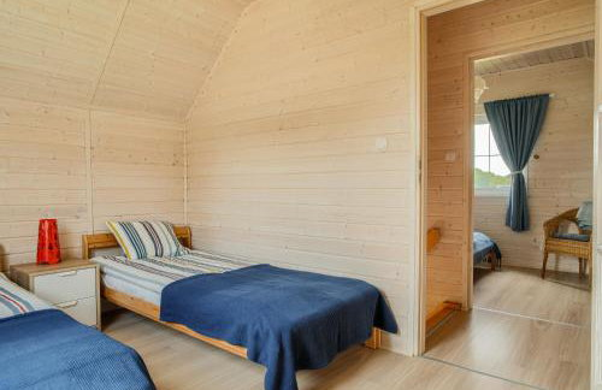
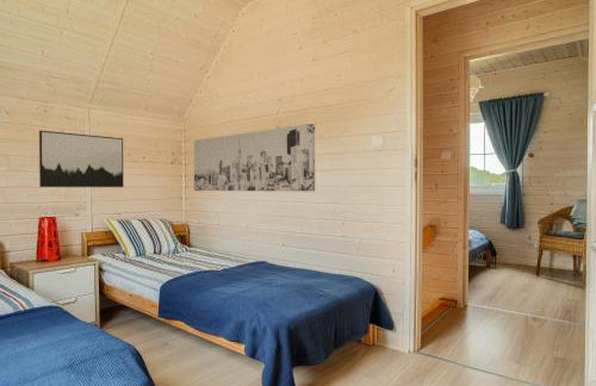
+ wall art (83, 161)
+ wall art (246, 162)
